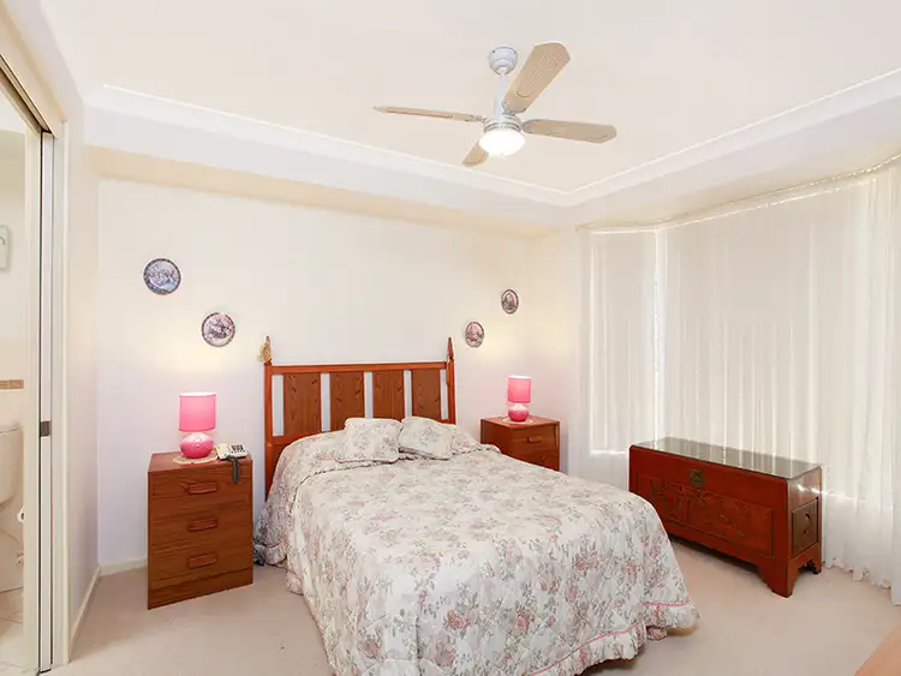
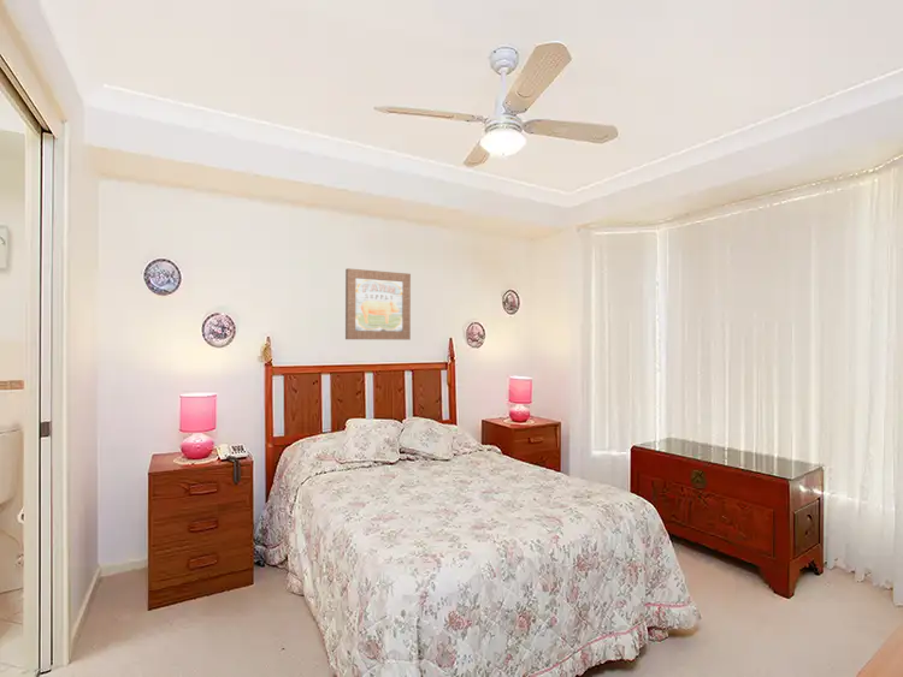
+ wall art (378, 305)
